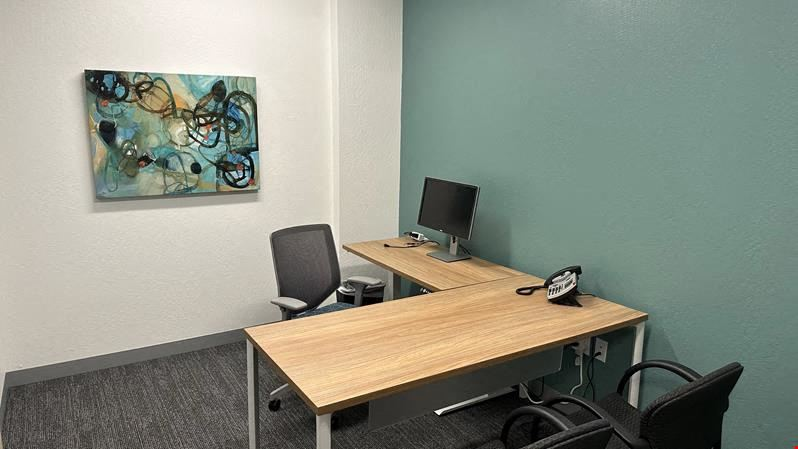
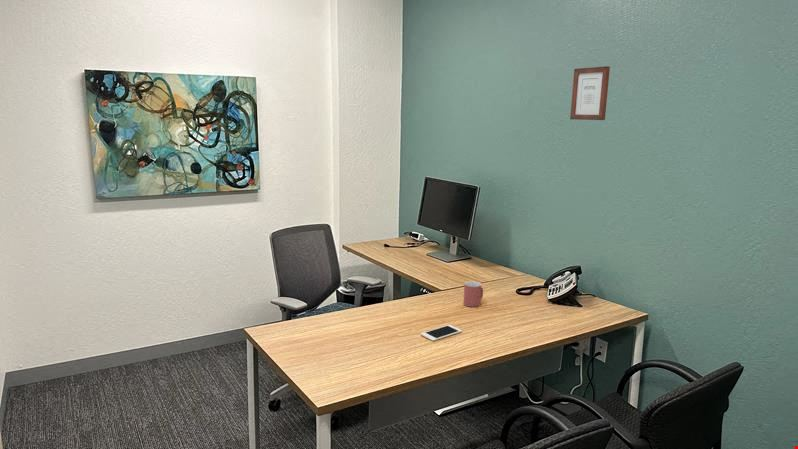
+ mug (475, 293)
+ cell phone (441, 332)
+ picture frame (589, 93)
